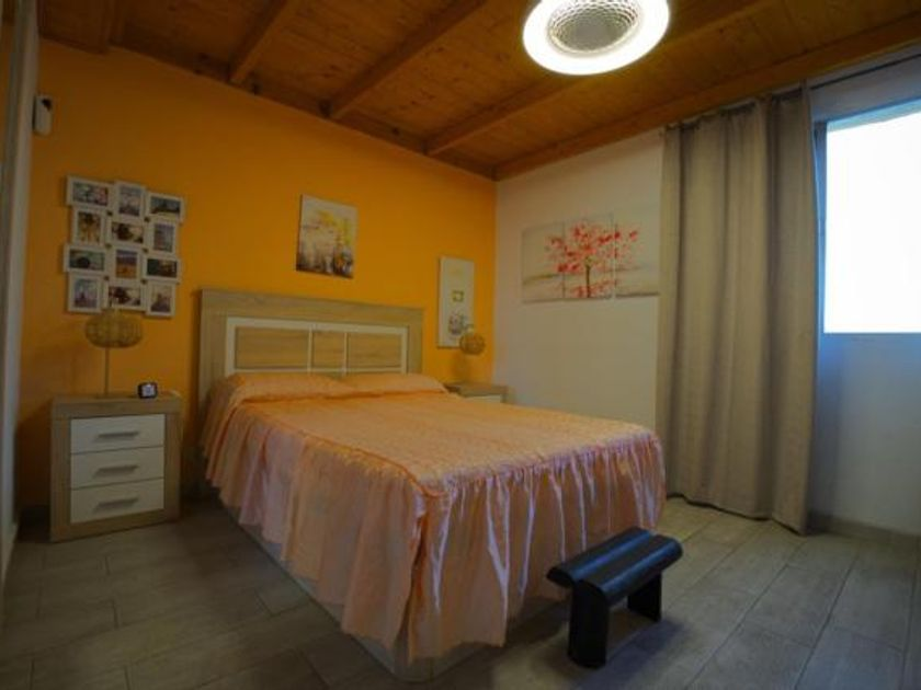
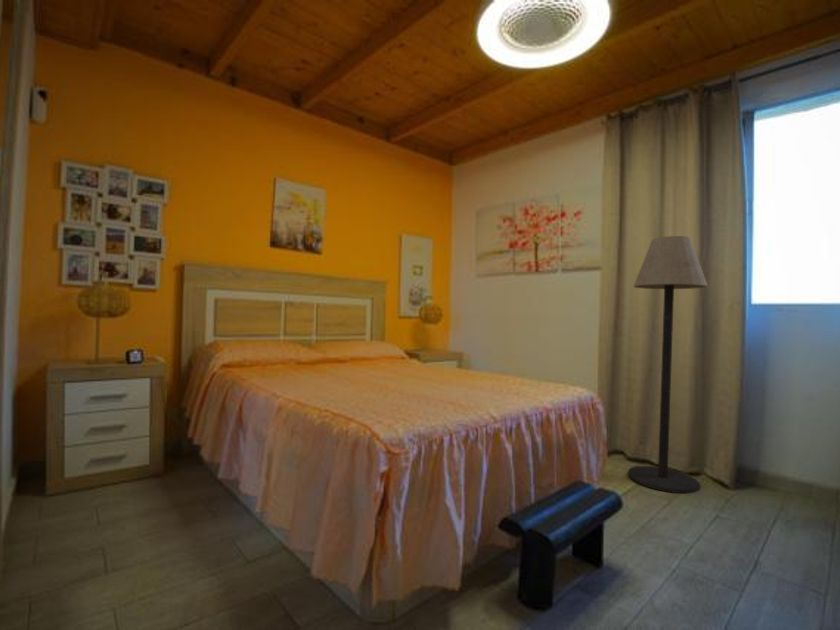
+ floor lamp (666, 359)
